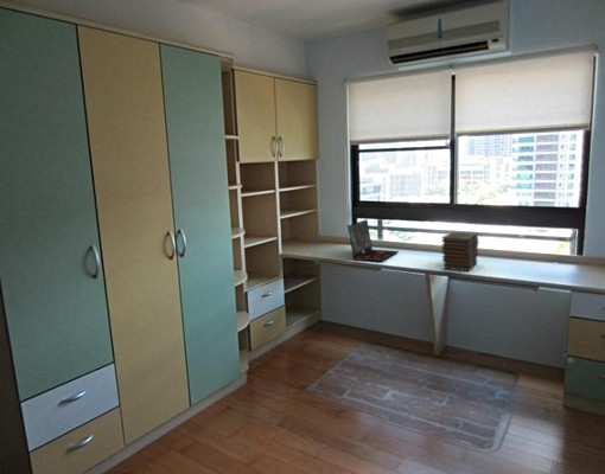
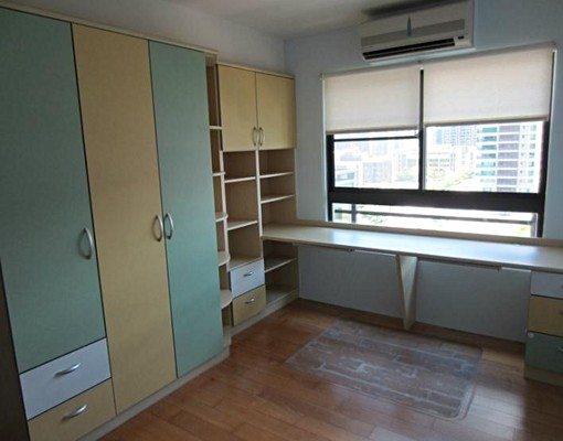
- laptop (370, 241)
- book stack (459, 250)
